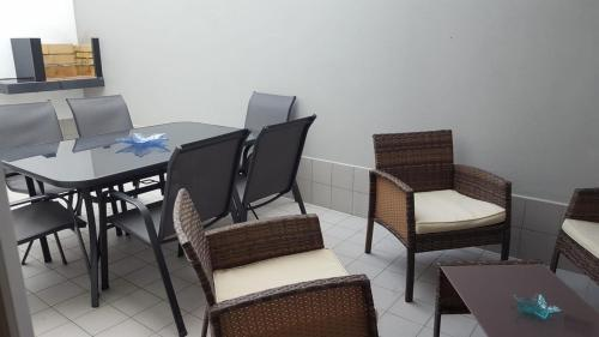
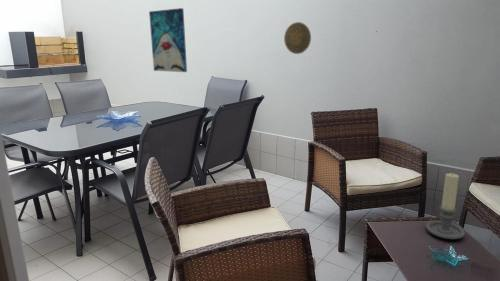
+ decorative plate (296, 38)
+ wall art (167, 41)
+ candle holder (448, 202)
